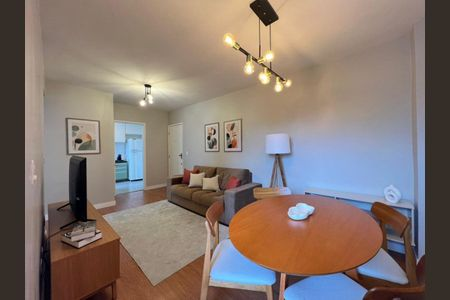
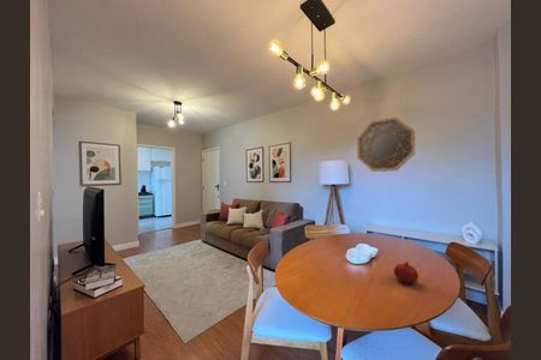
+ home mirror (384, 145)
+ fruit (405, 271)
